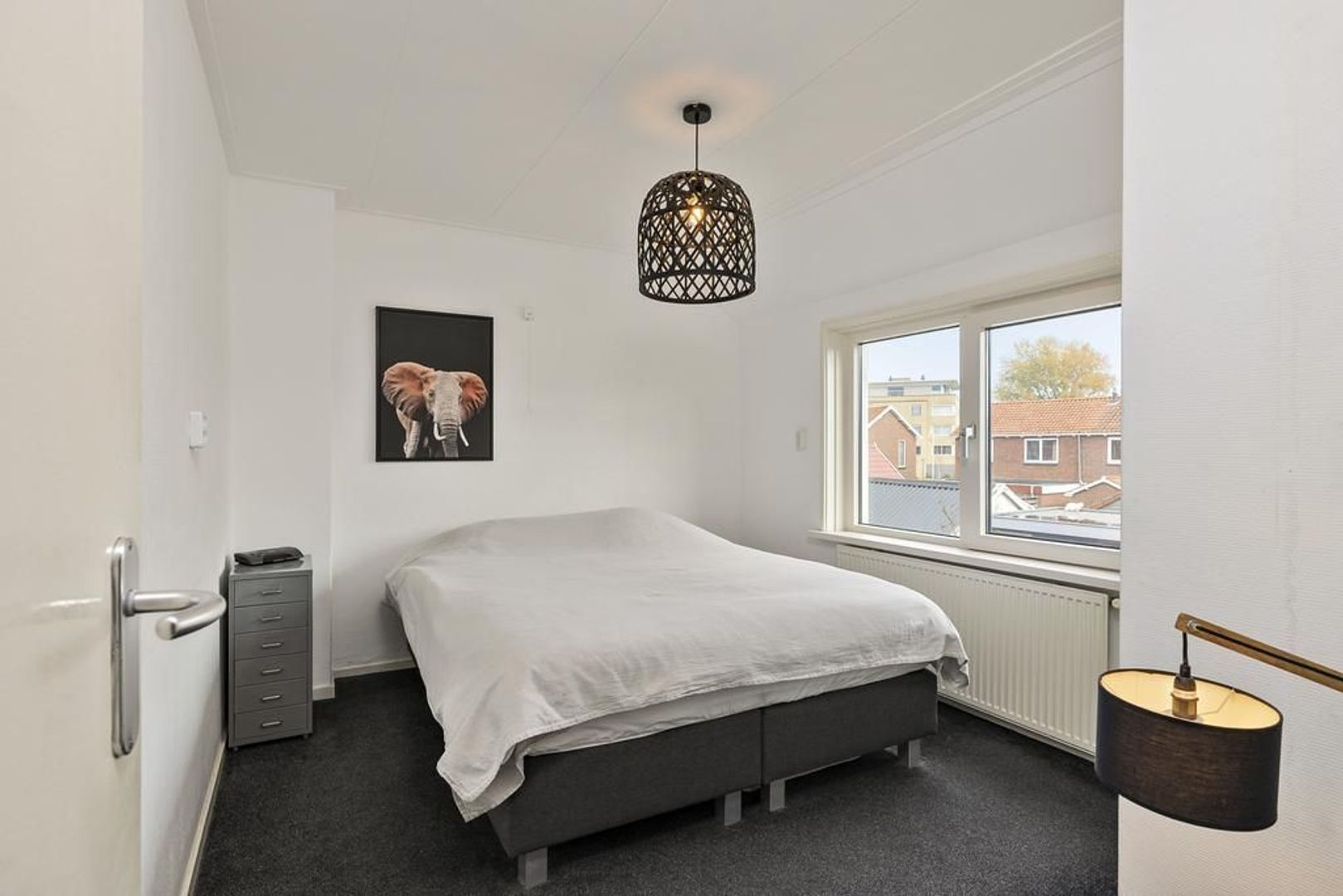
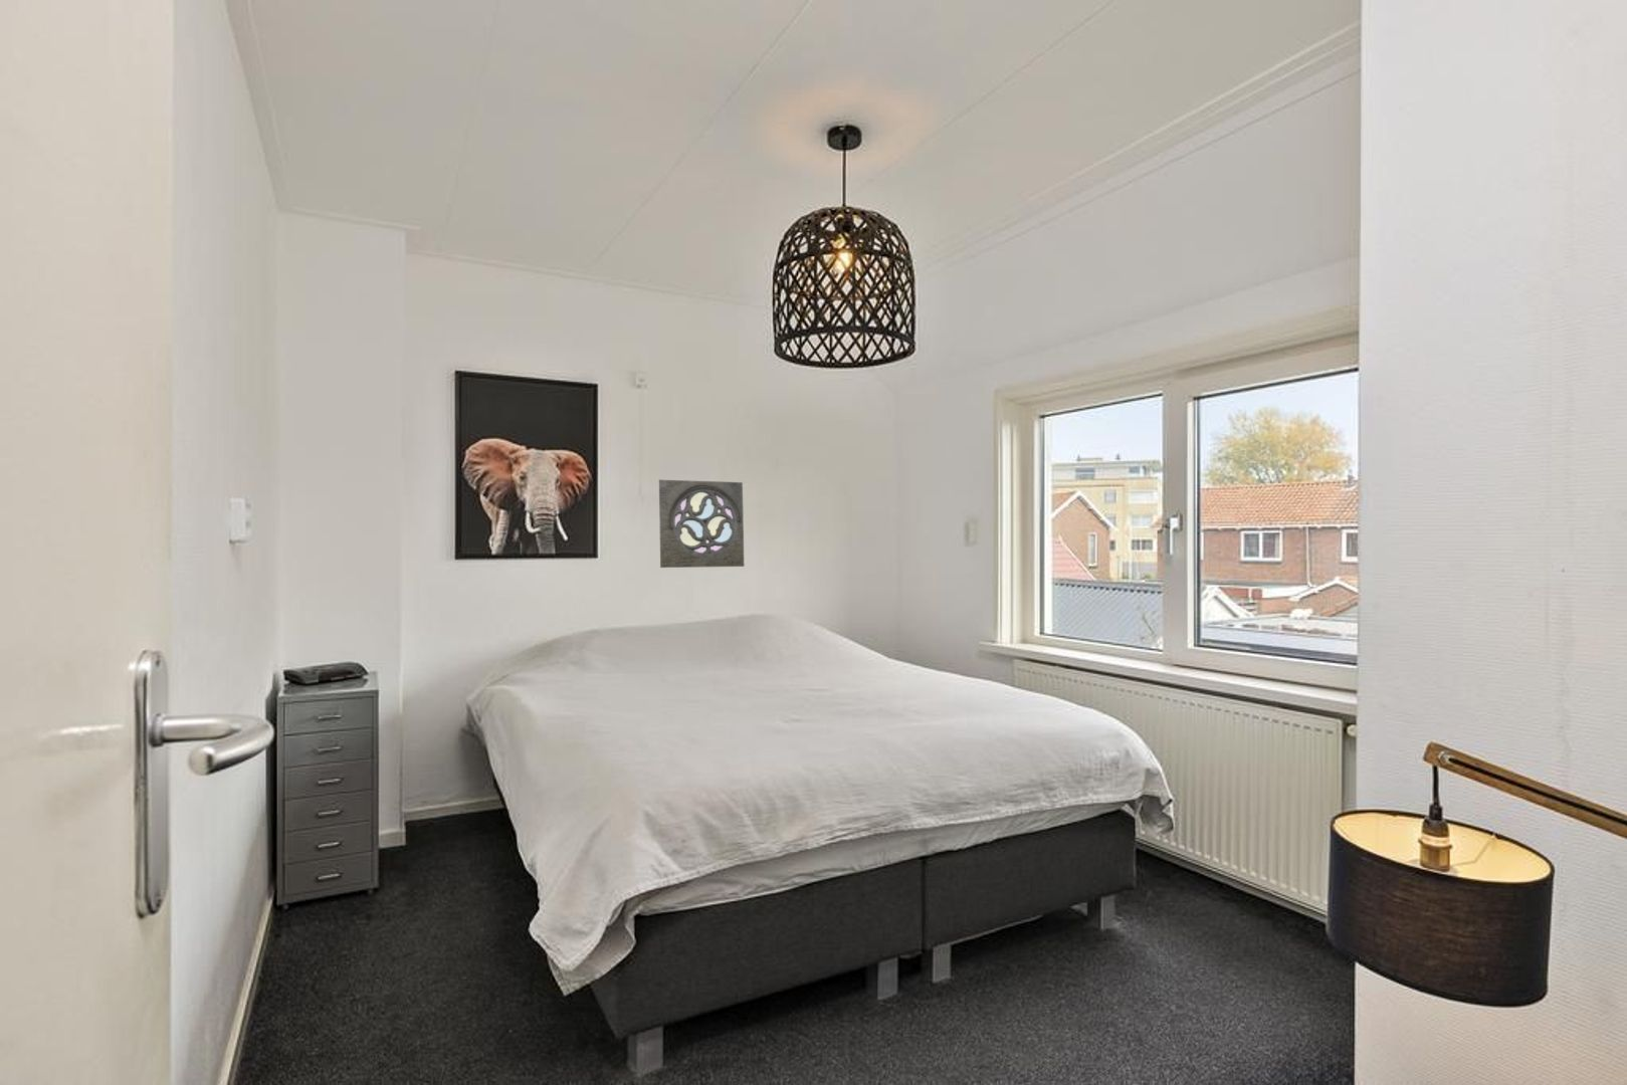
+ wall ornament (701, 523)
